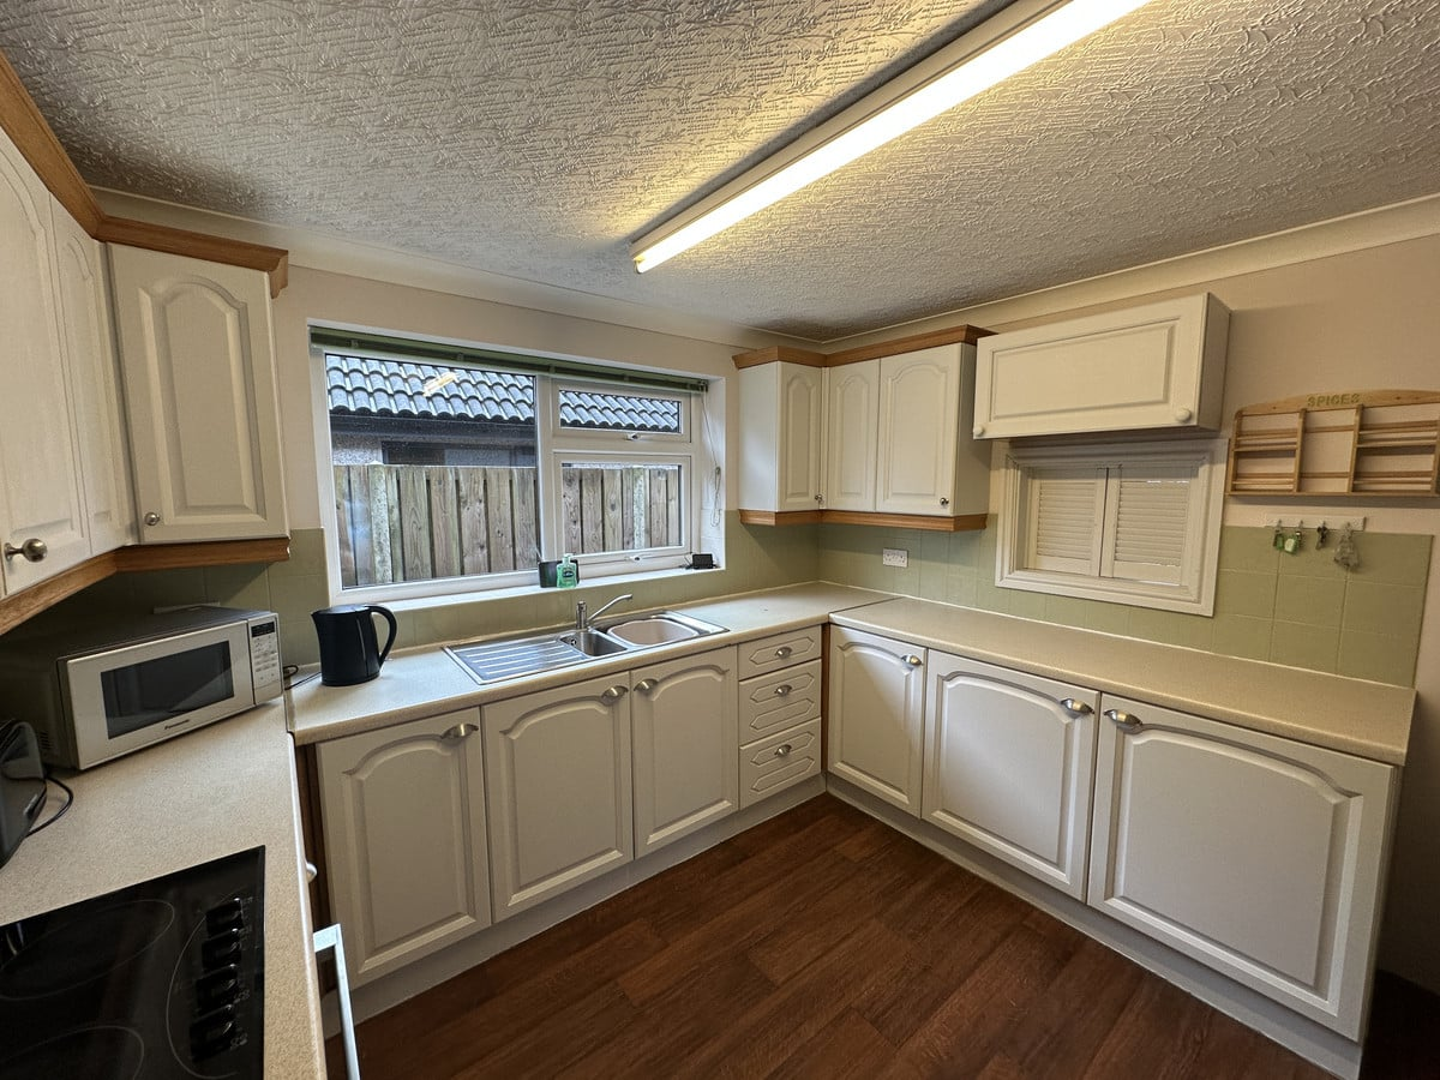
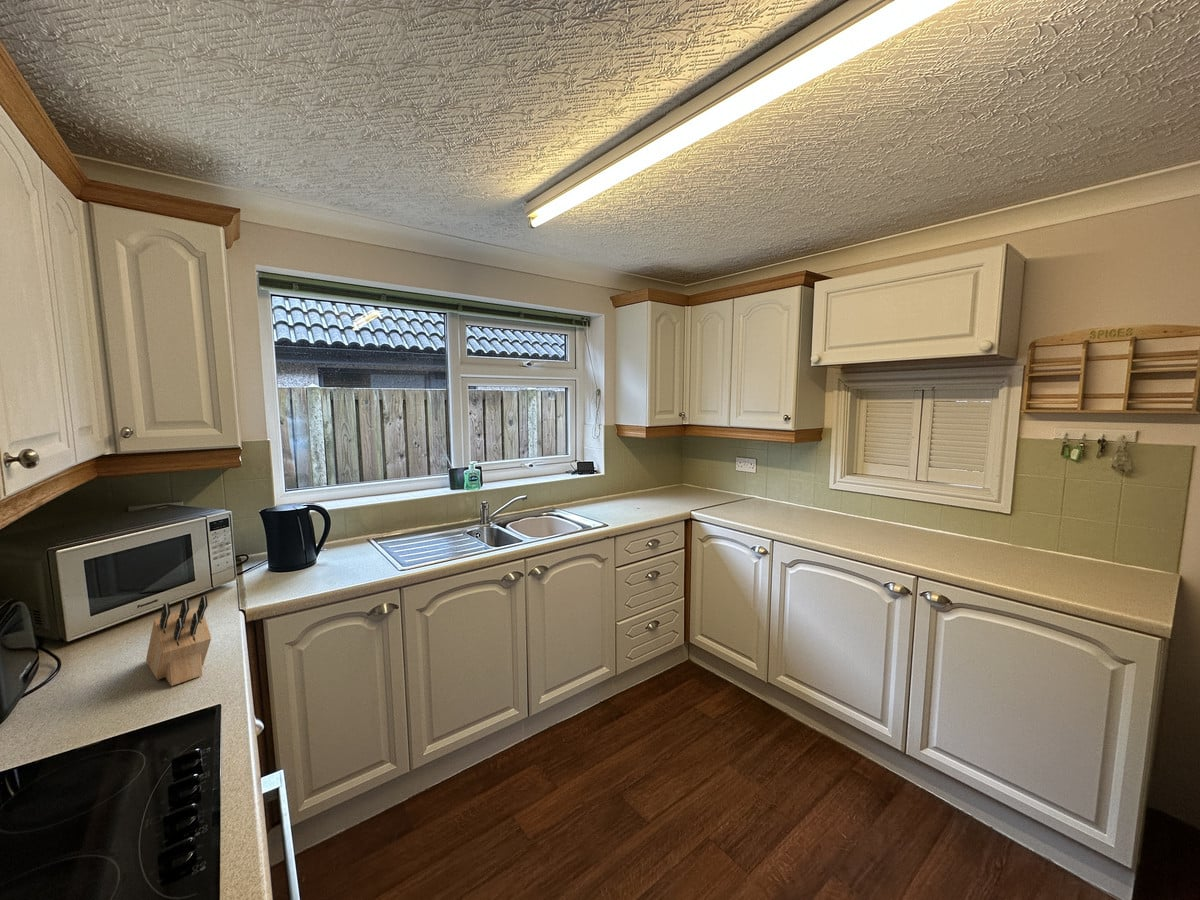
+ knife block (177, 630)
